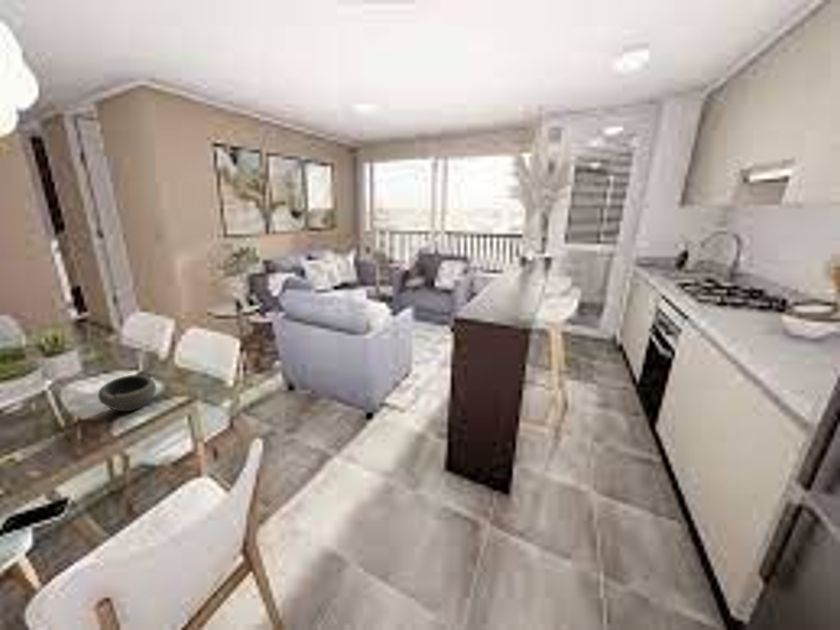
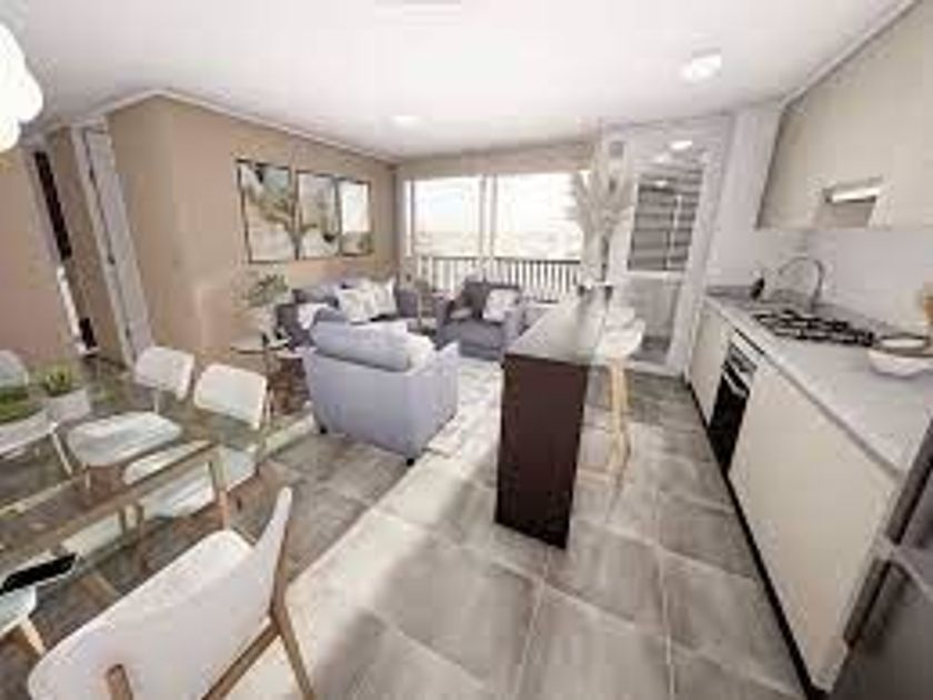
- bowl (132, 392)
